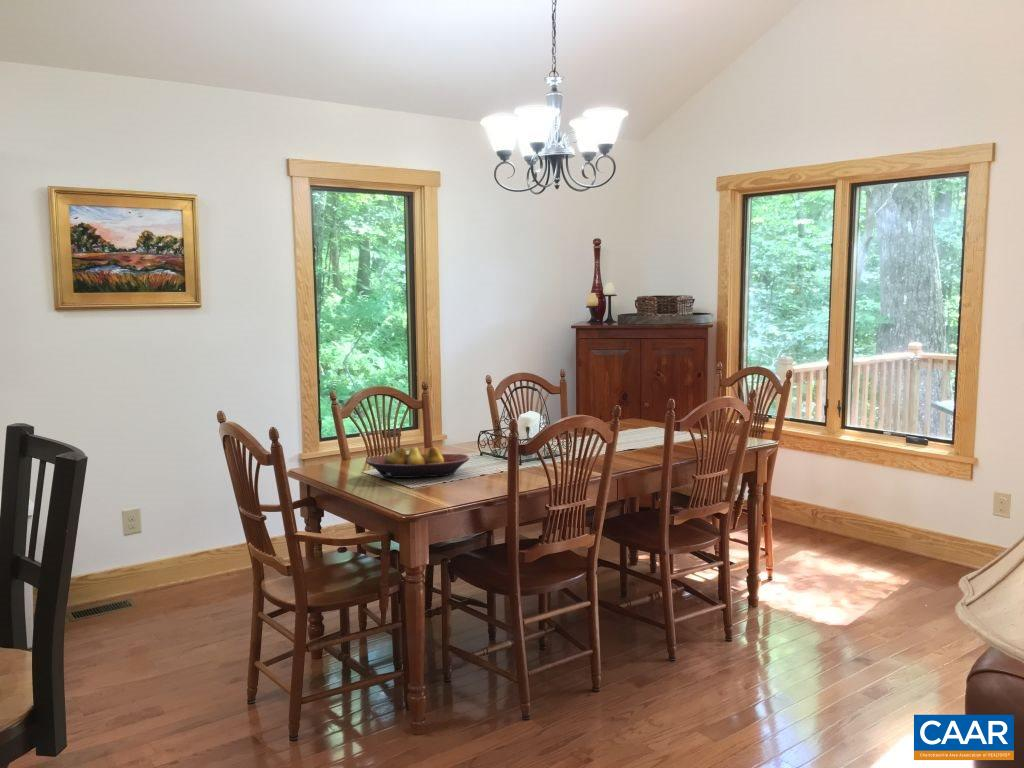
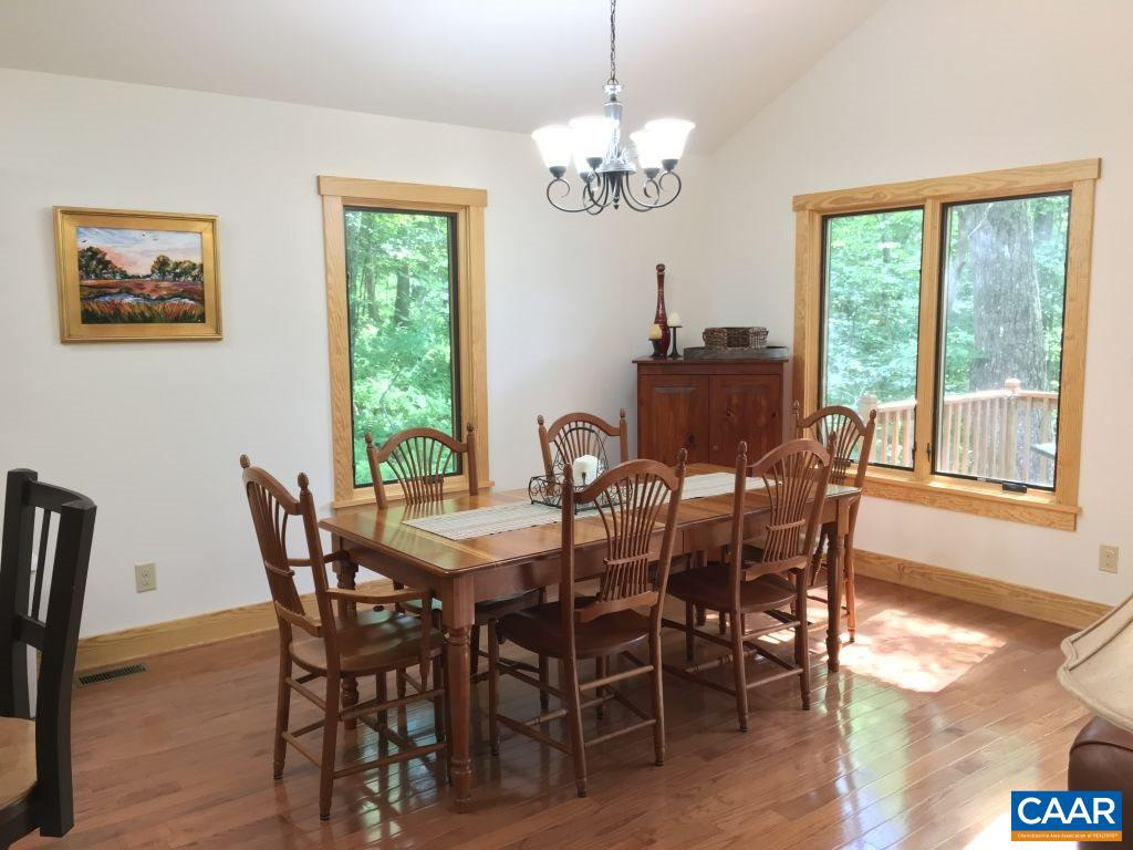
- fruit bowl (418, 460)
